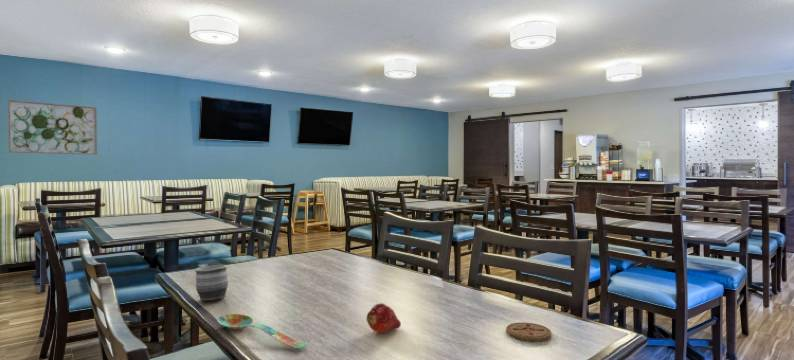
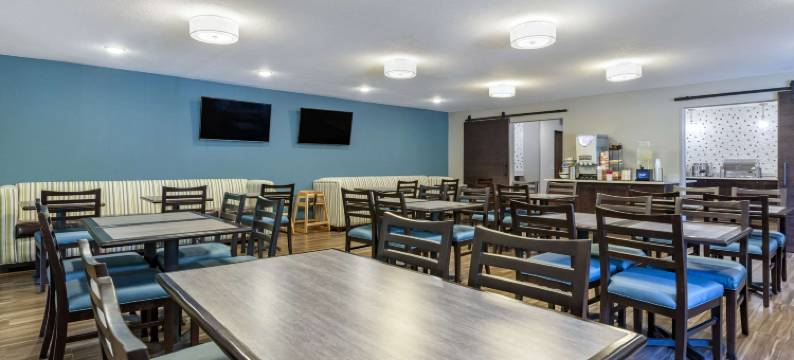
- mug (208, 281)
- spoon (259, 328)
- coaster (528, 331)
- fruit (383, 318)
- wall art (54, 128)
